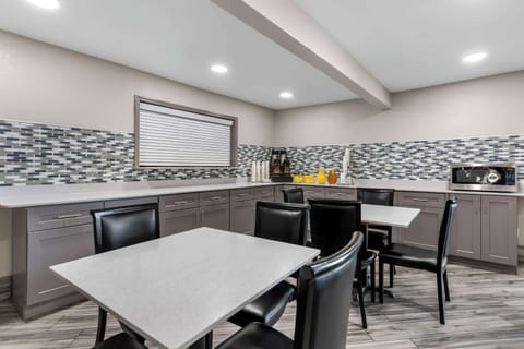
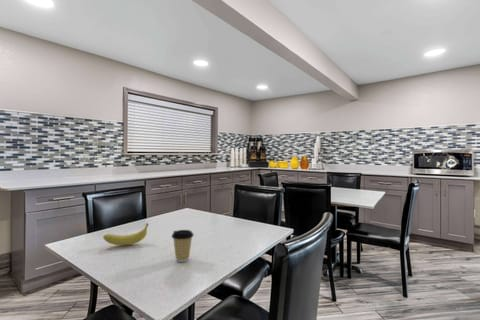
+ coffee cup (182, 245)
+ fruit (126, 235)
